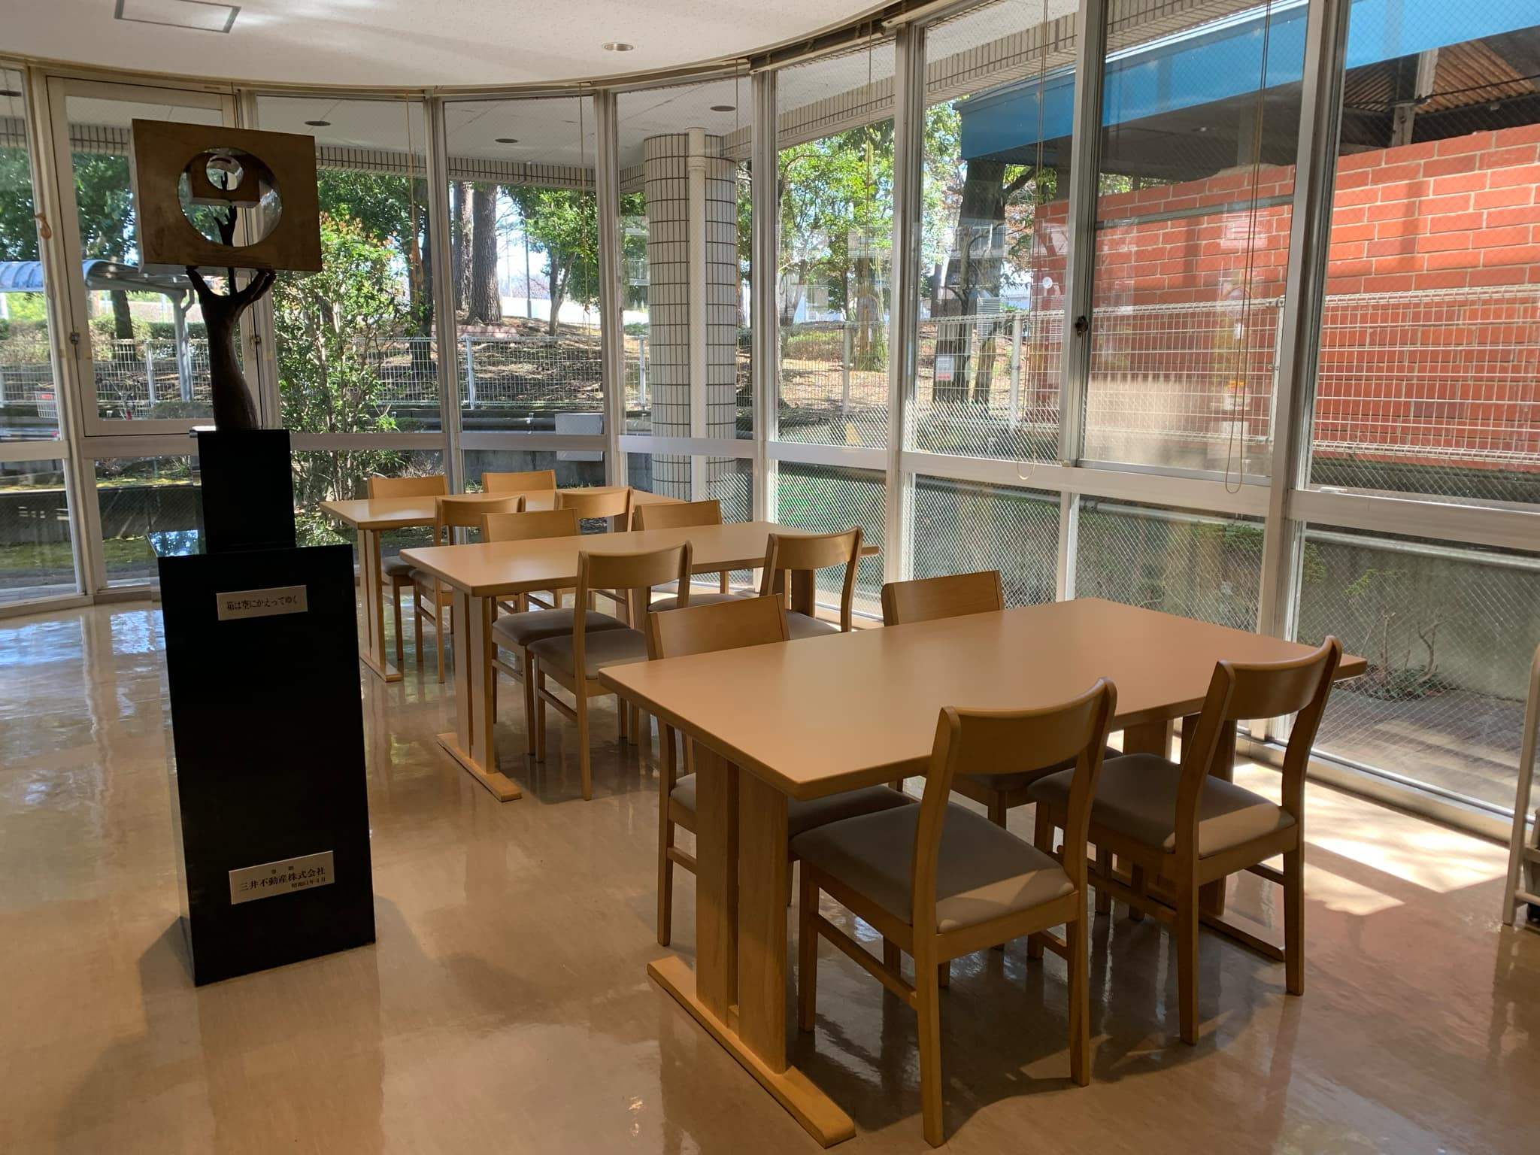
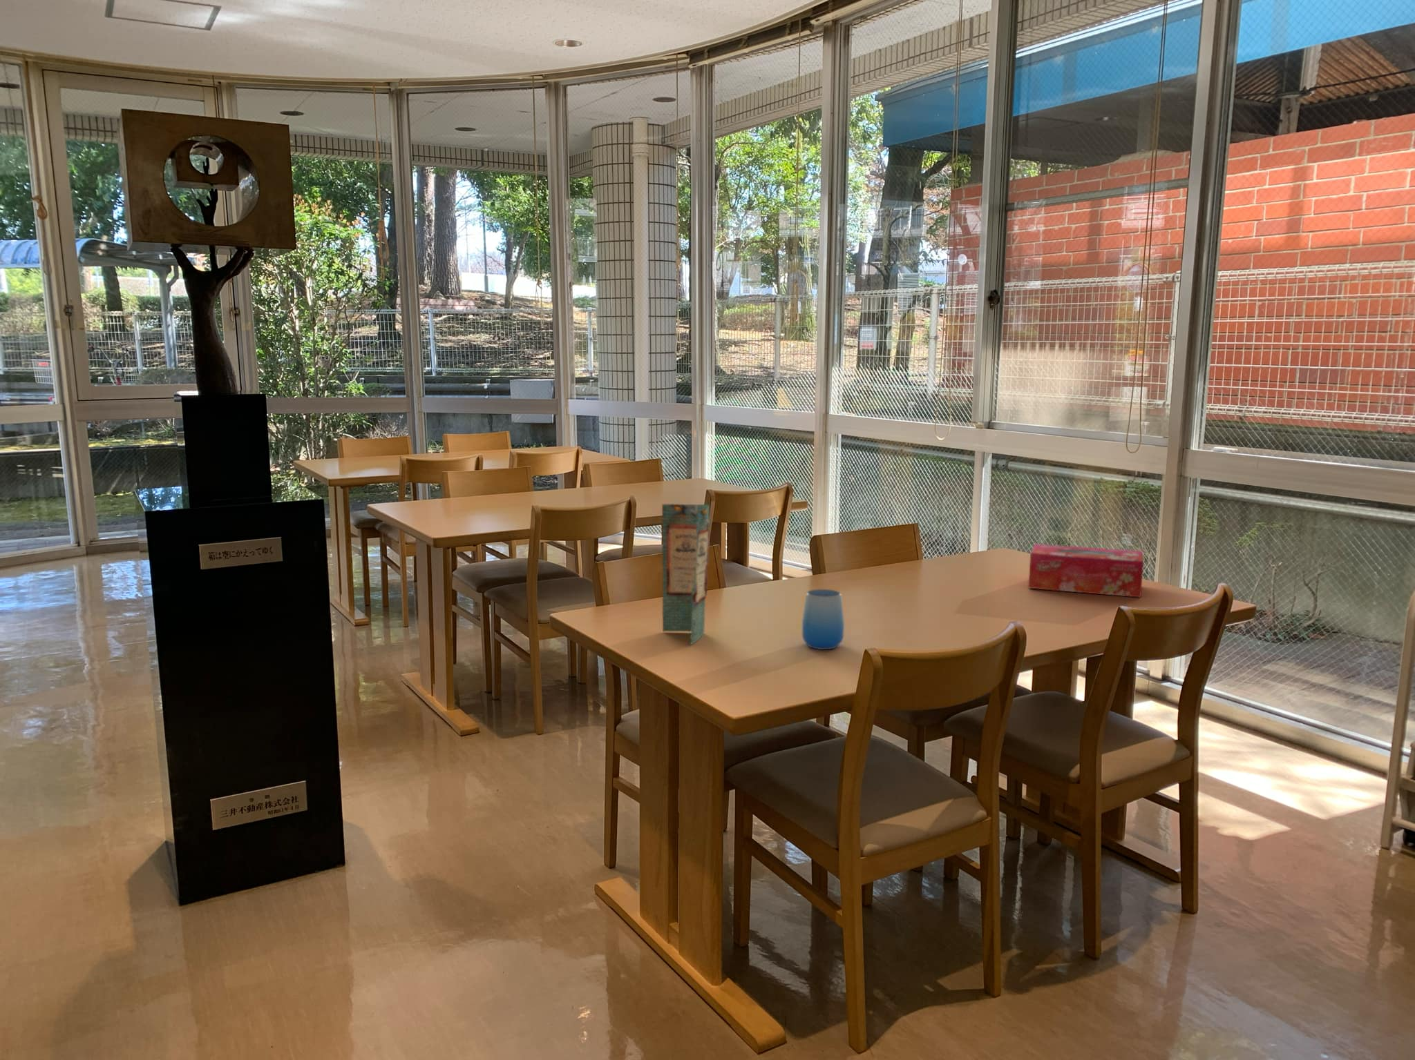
+ cup (823, 619)
+ tissue box (1085, 569)
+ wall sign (685, 572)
